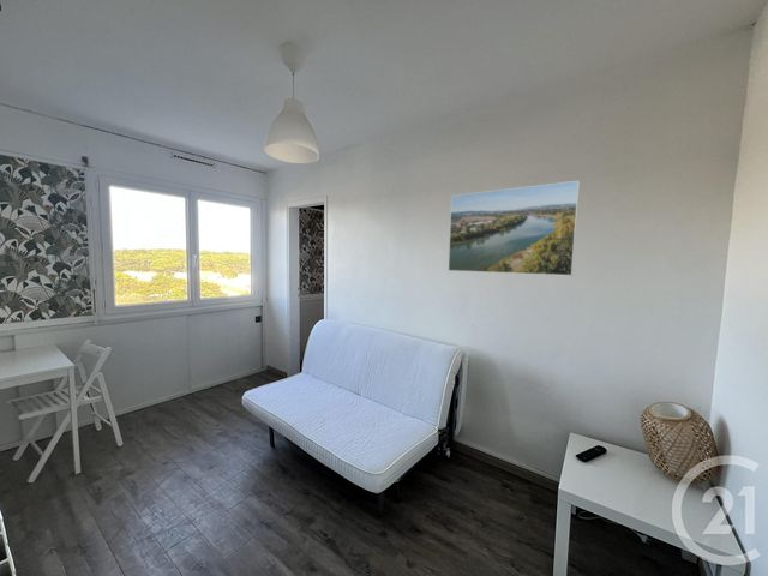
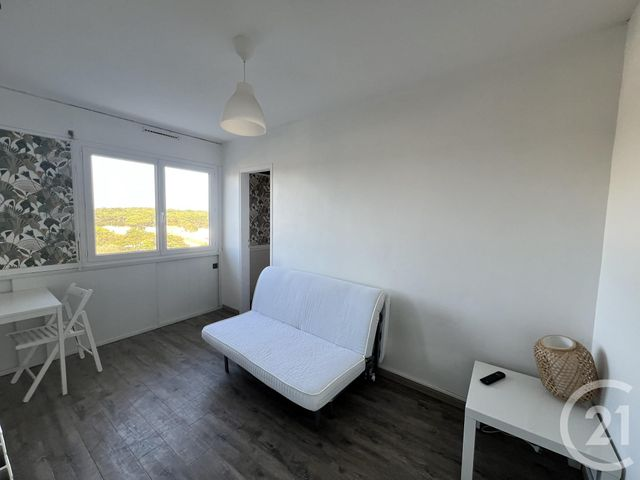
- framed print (505, 230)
